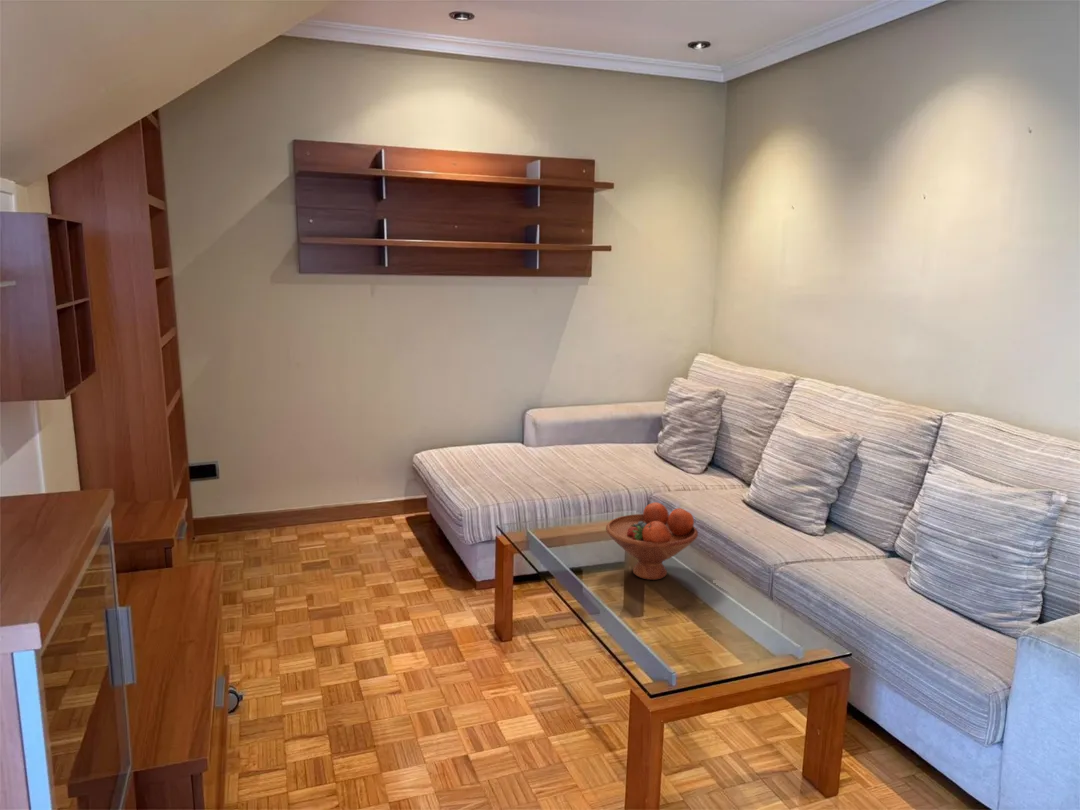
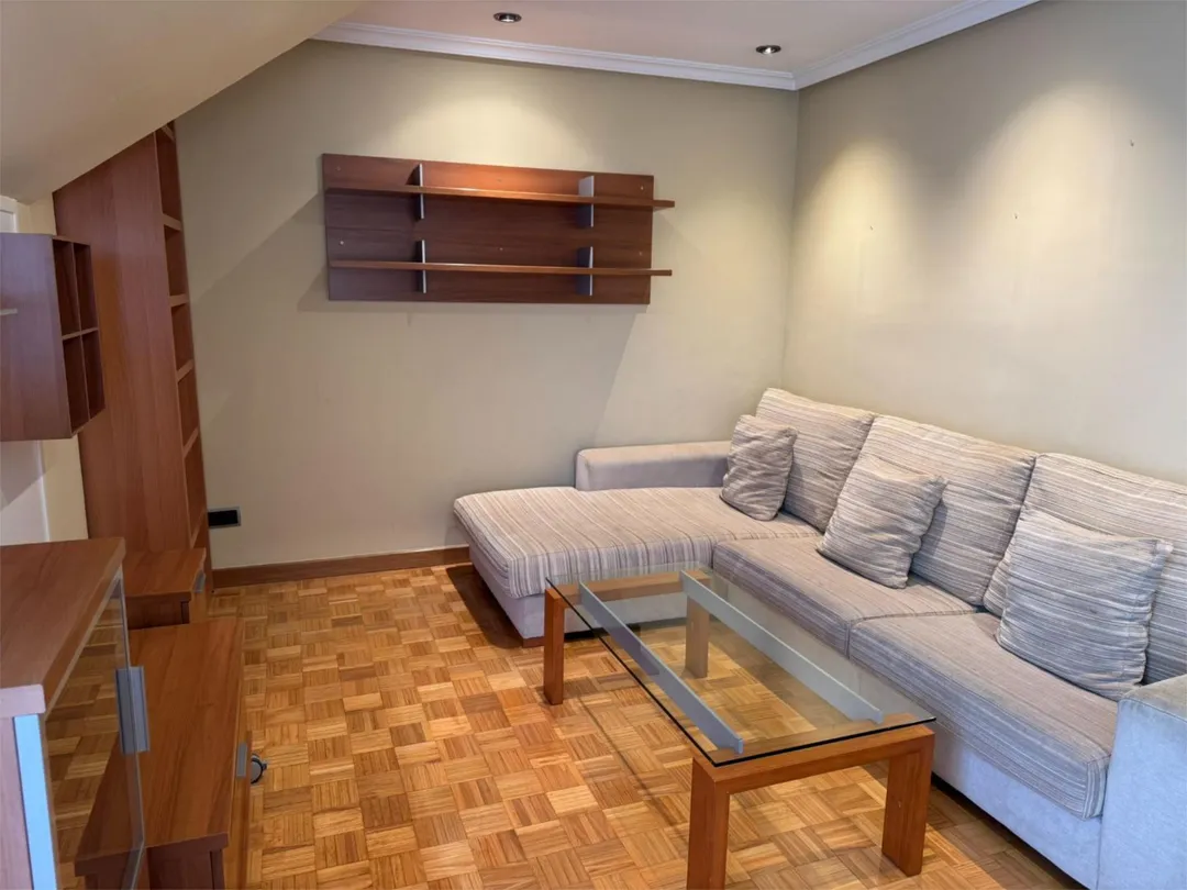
- fruit bowl (651, 542)
